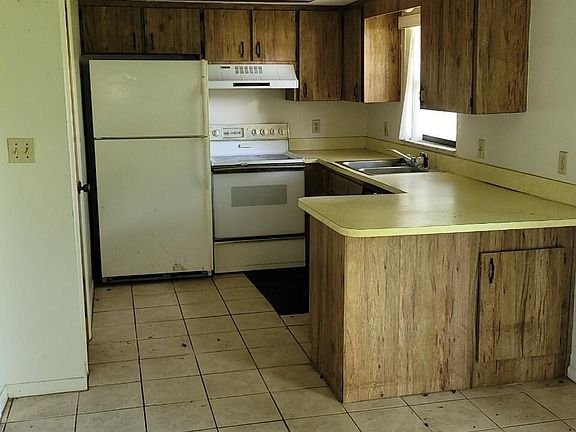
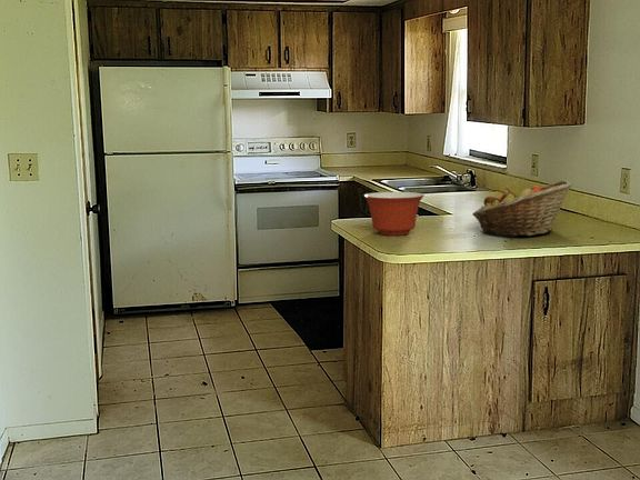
+ mixing bowl (393, 213)
+ fruit basket (522, 206)
